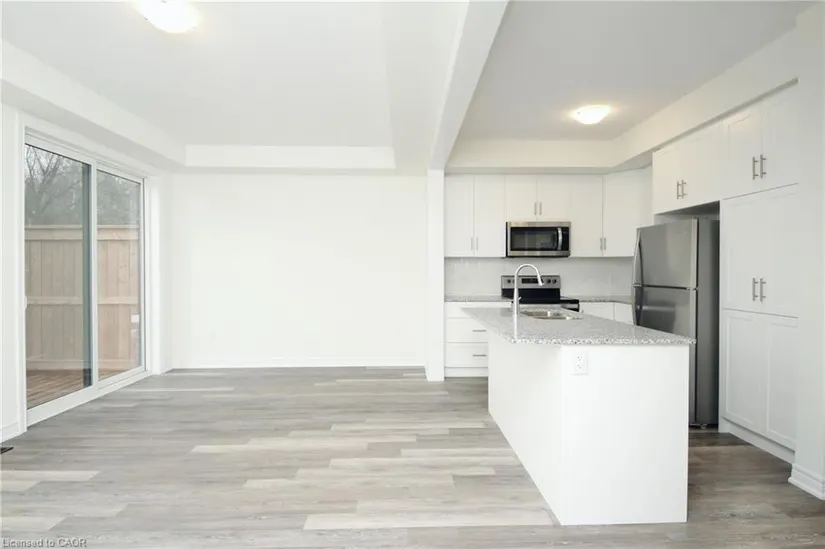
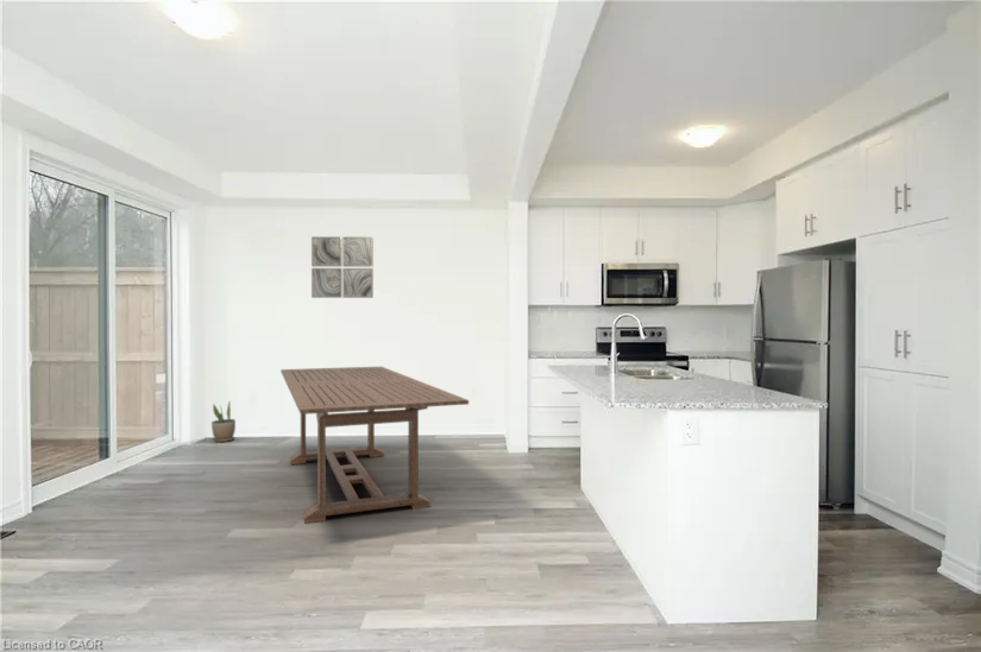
+ dining table (353, 424)
+ wall art (341, 266)
+ potted plant (222, 419)
